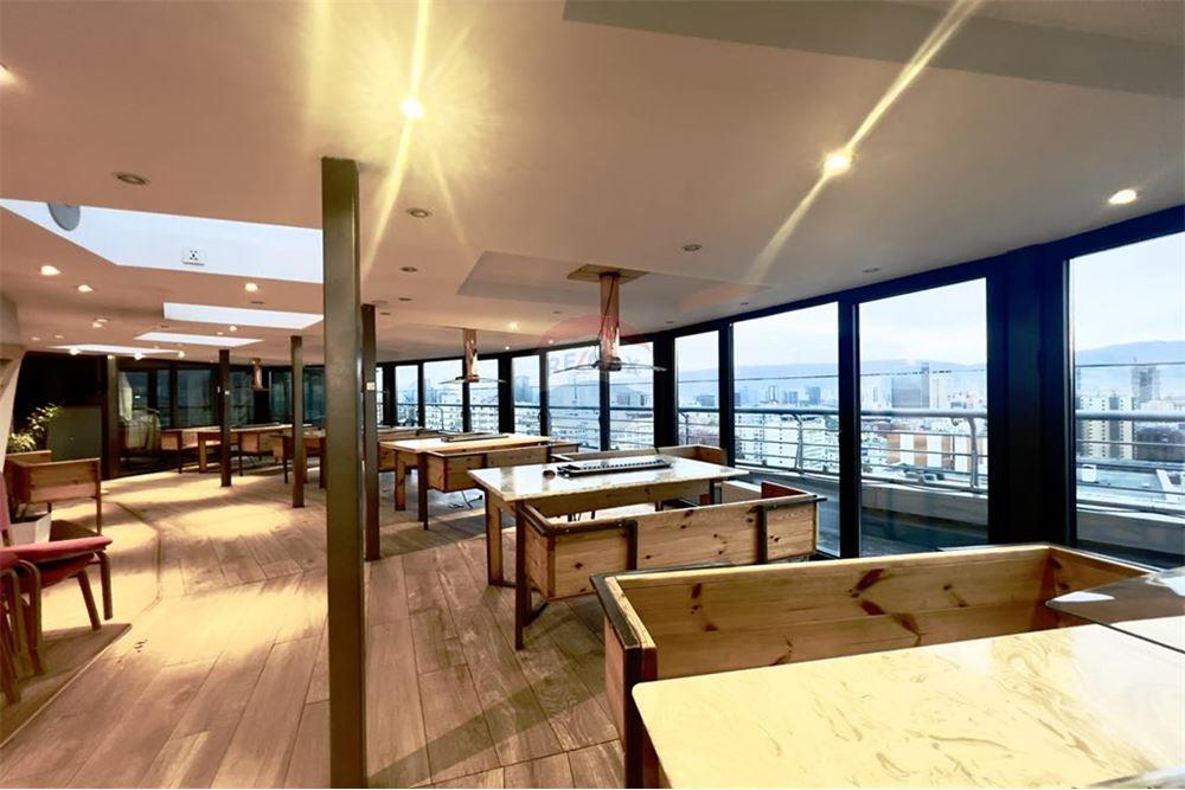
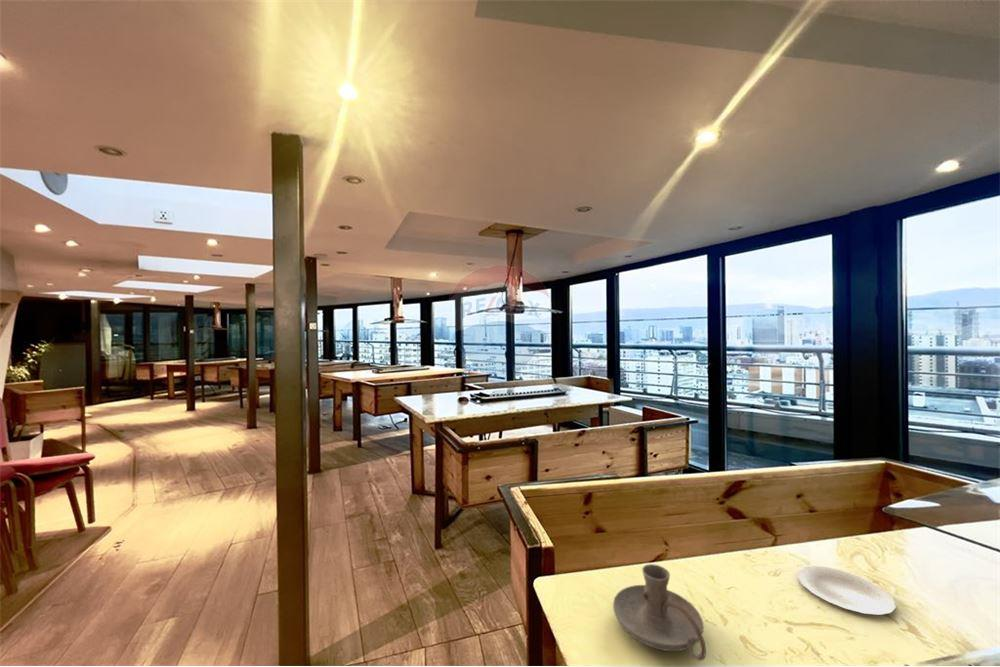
+ plate (841, 570)
+ candle holder (663, 605)
